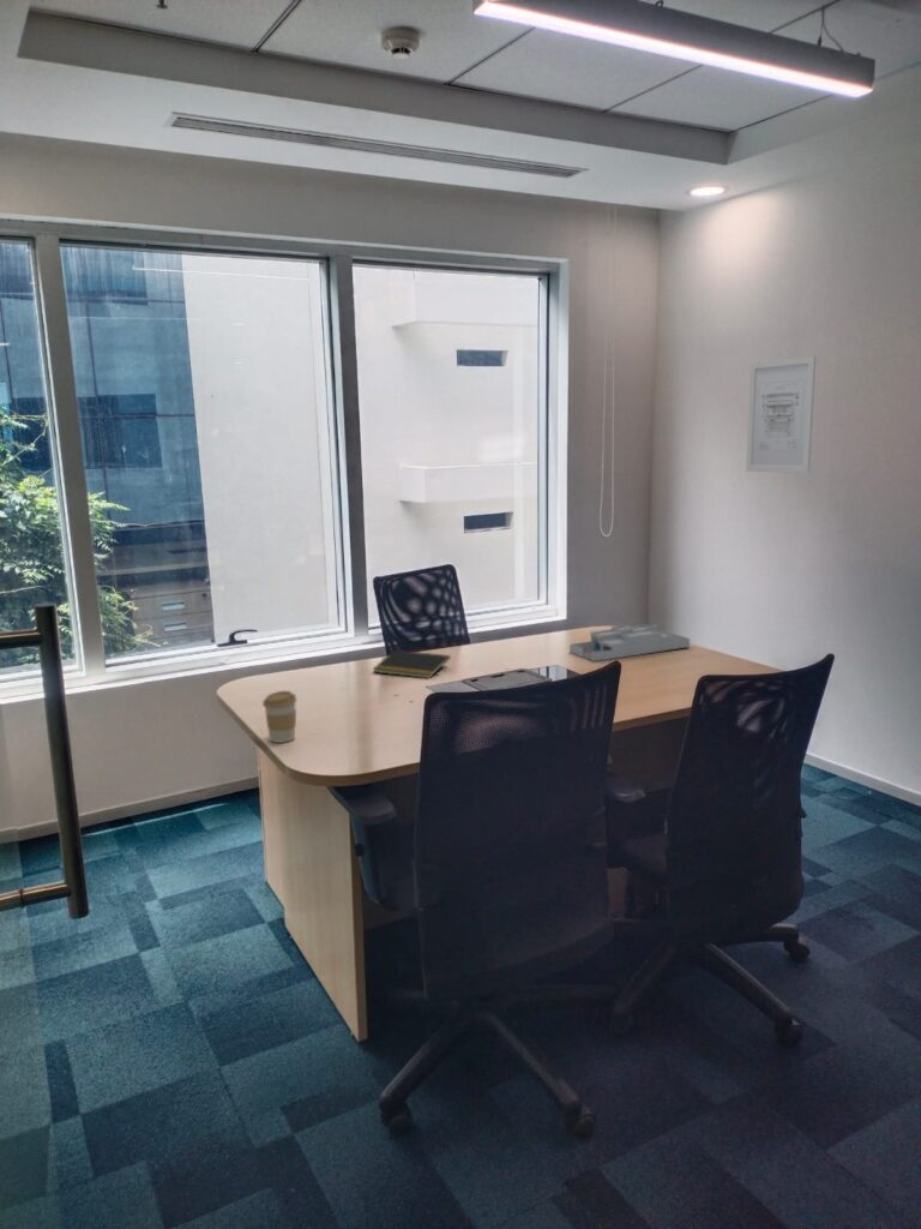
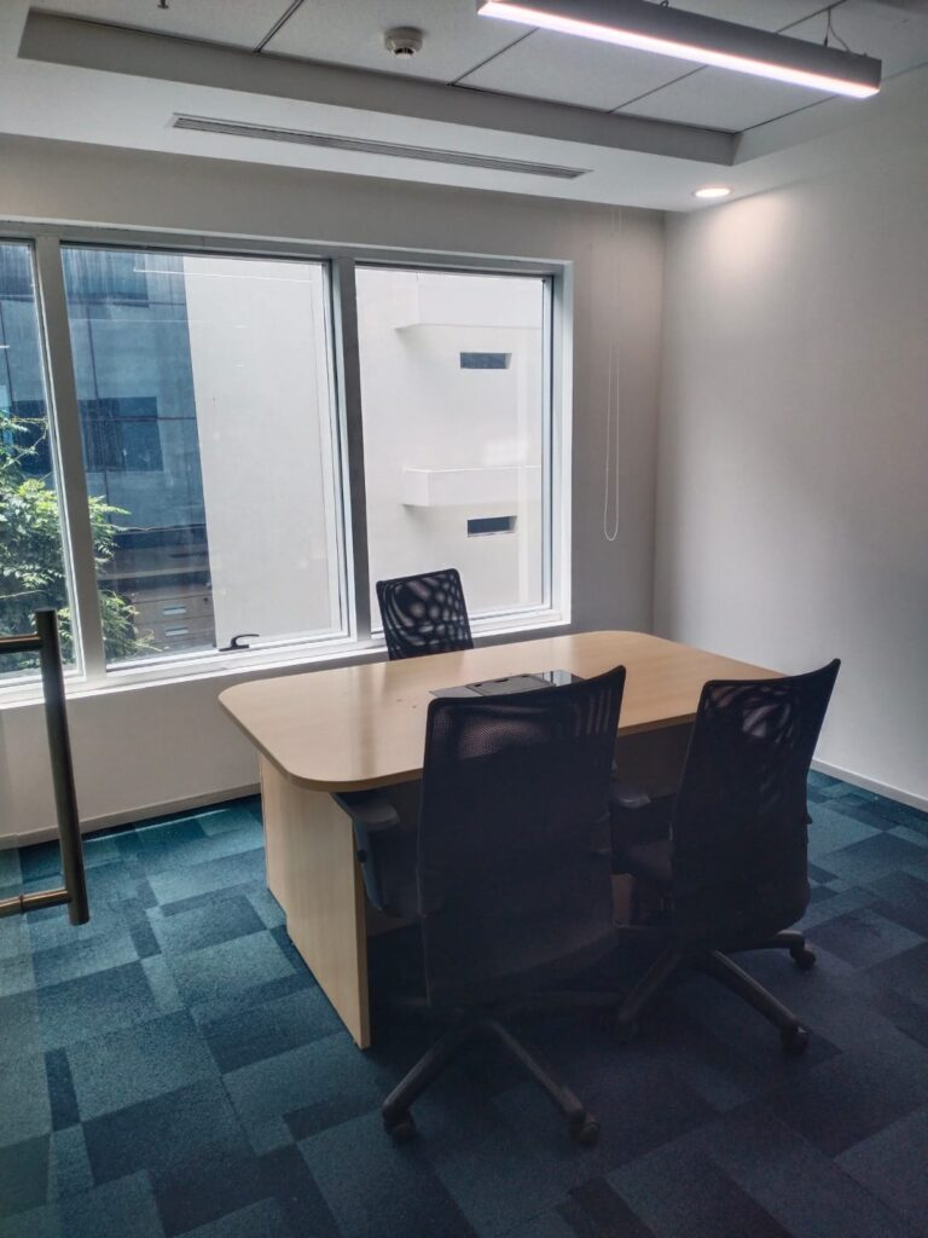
- wall art (778, 416)
- coffee cup (281, 715)
- desk organizer (630, 639)
- notepad (411, 663)
